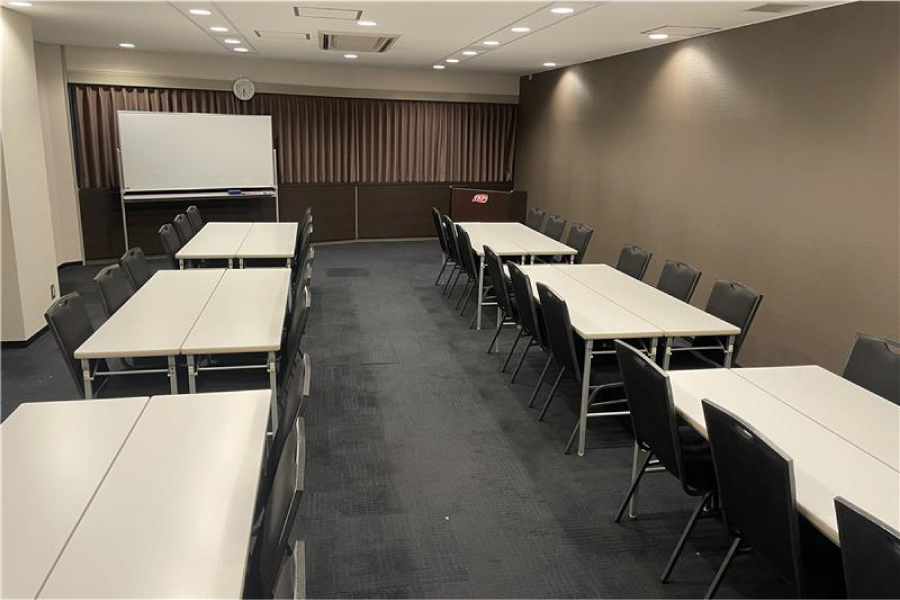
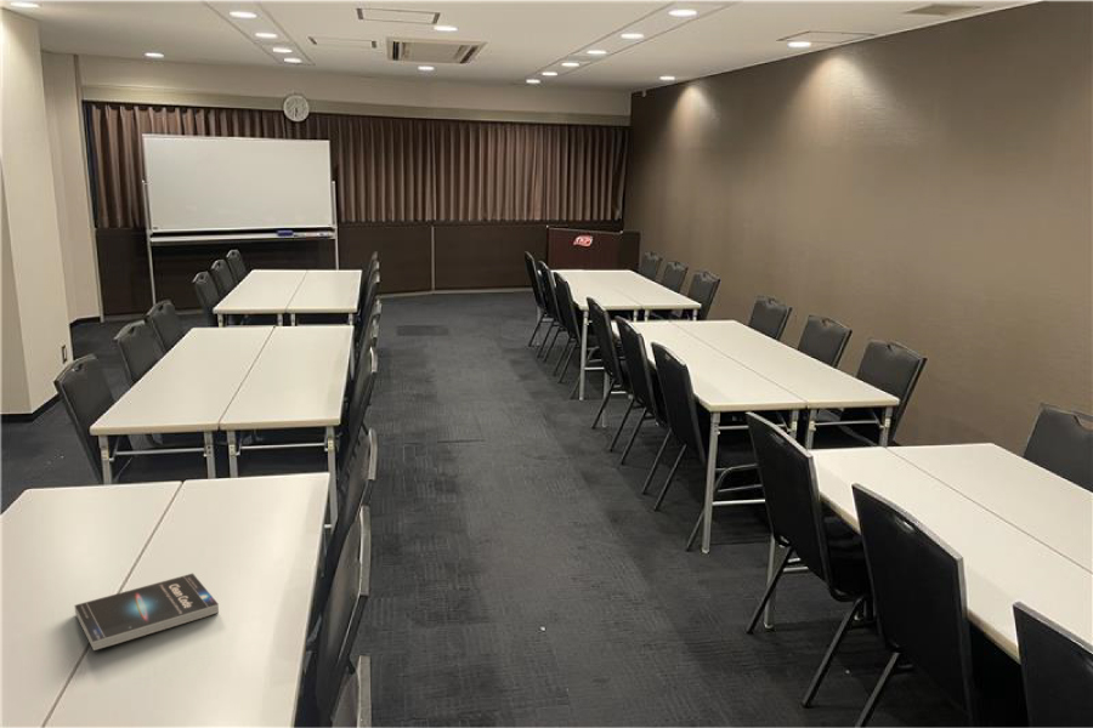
+ book (147, 608)
